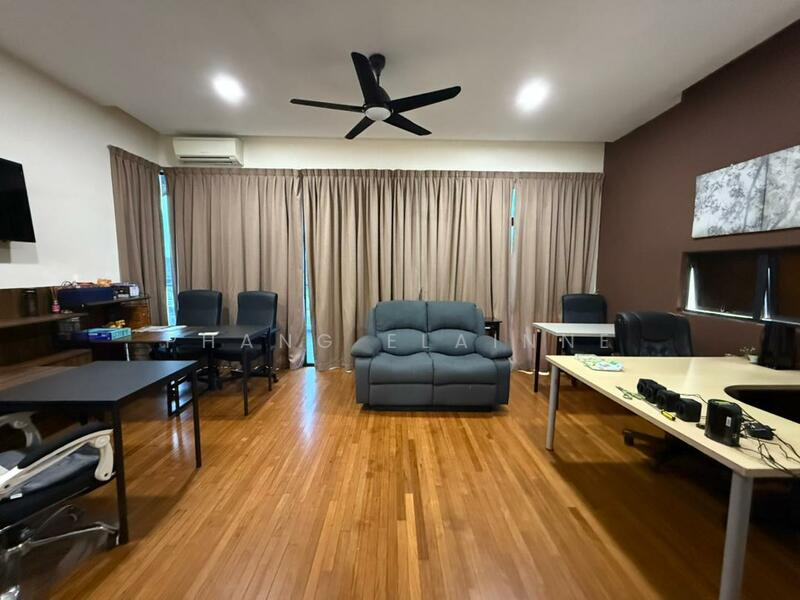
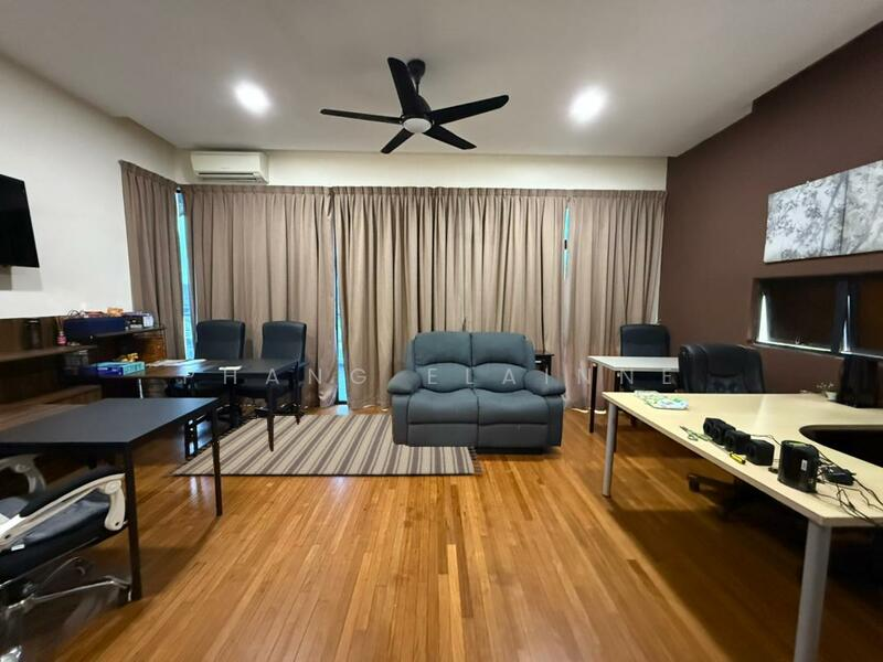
+ rug (349, 434)
